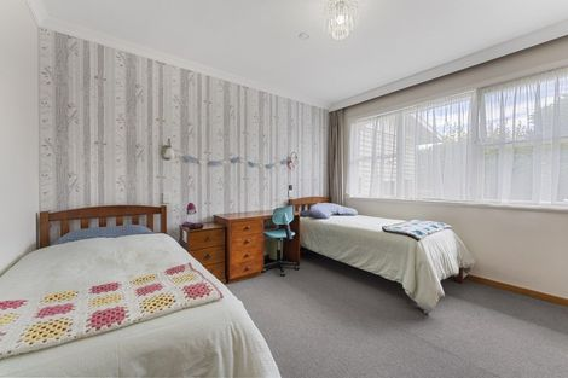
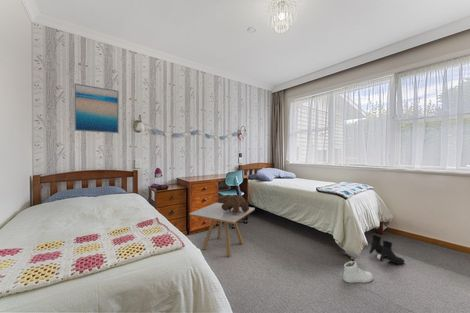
+ boots (386, 248)
+ side table (225, 228)
+ teddy bear (232, 202)
+ wall art (97, 109)
+ sneaker (358, 270)
